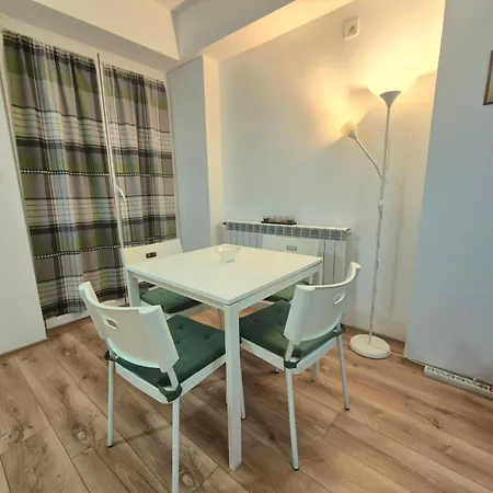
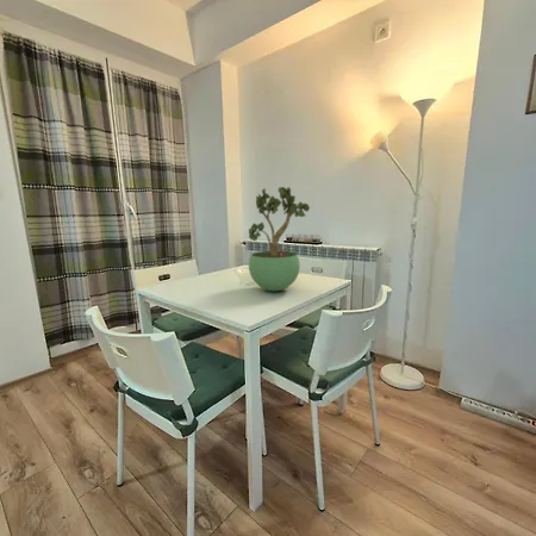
+ potted plant (276, 239)
